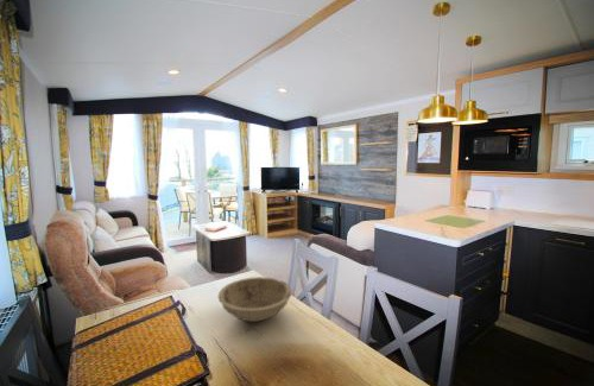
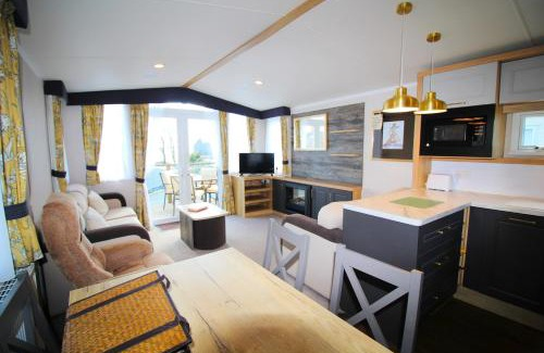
- bowl (255, 302)
